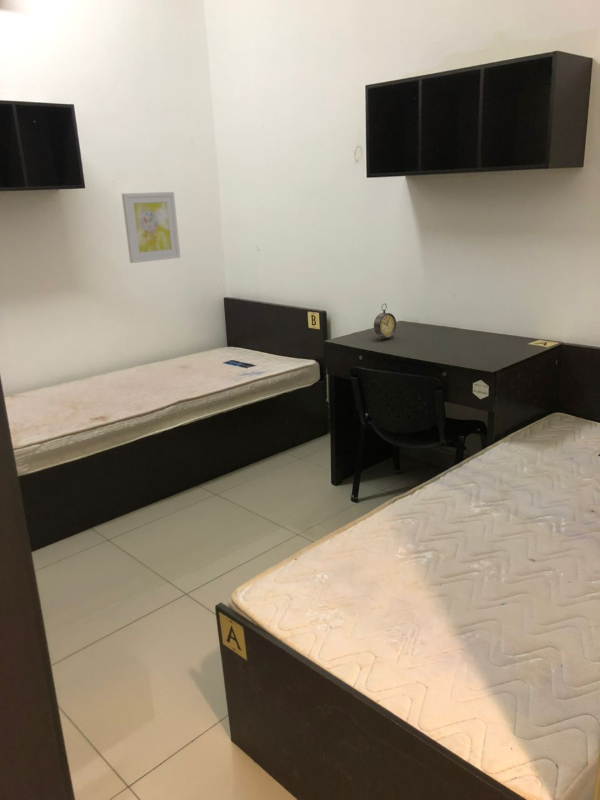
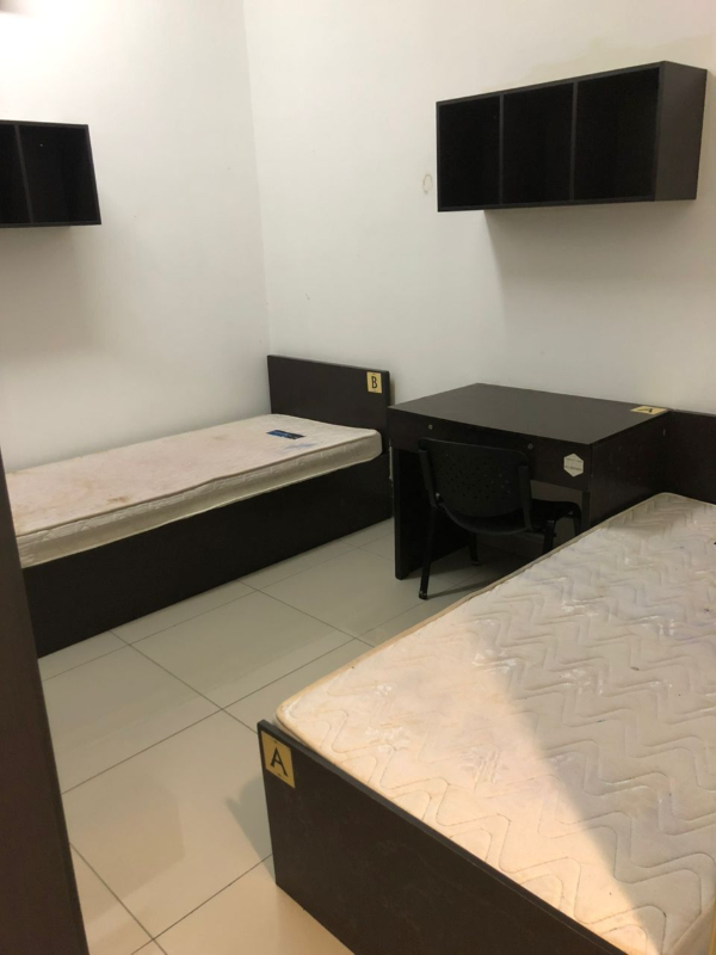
- wall art (152, 227)
- alarm clock (384, 321)
